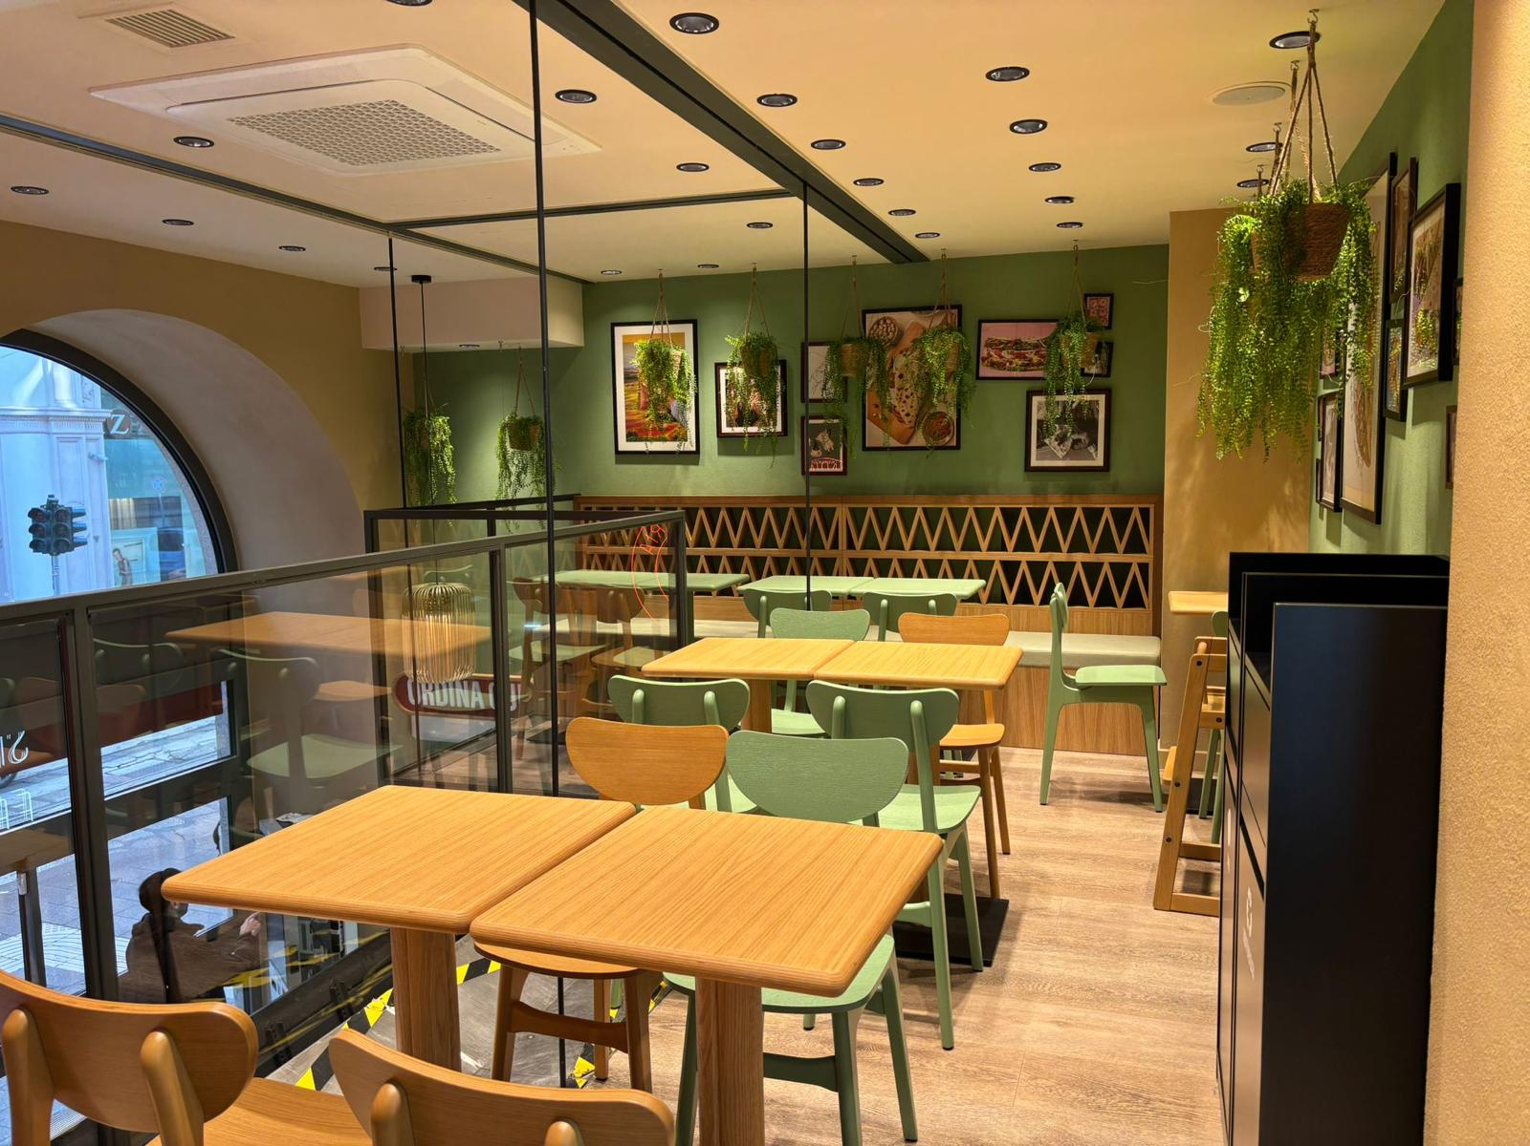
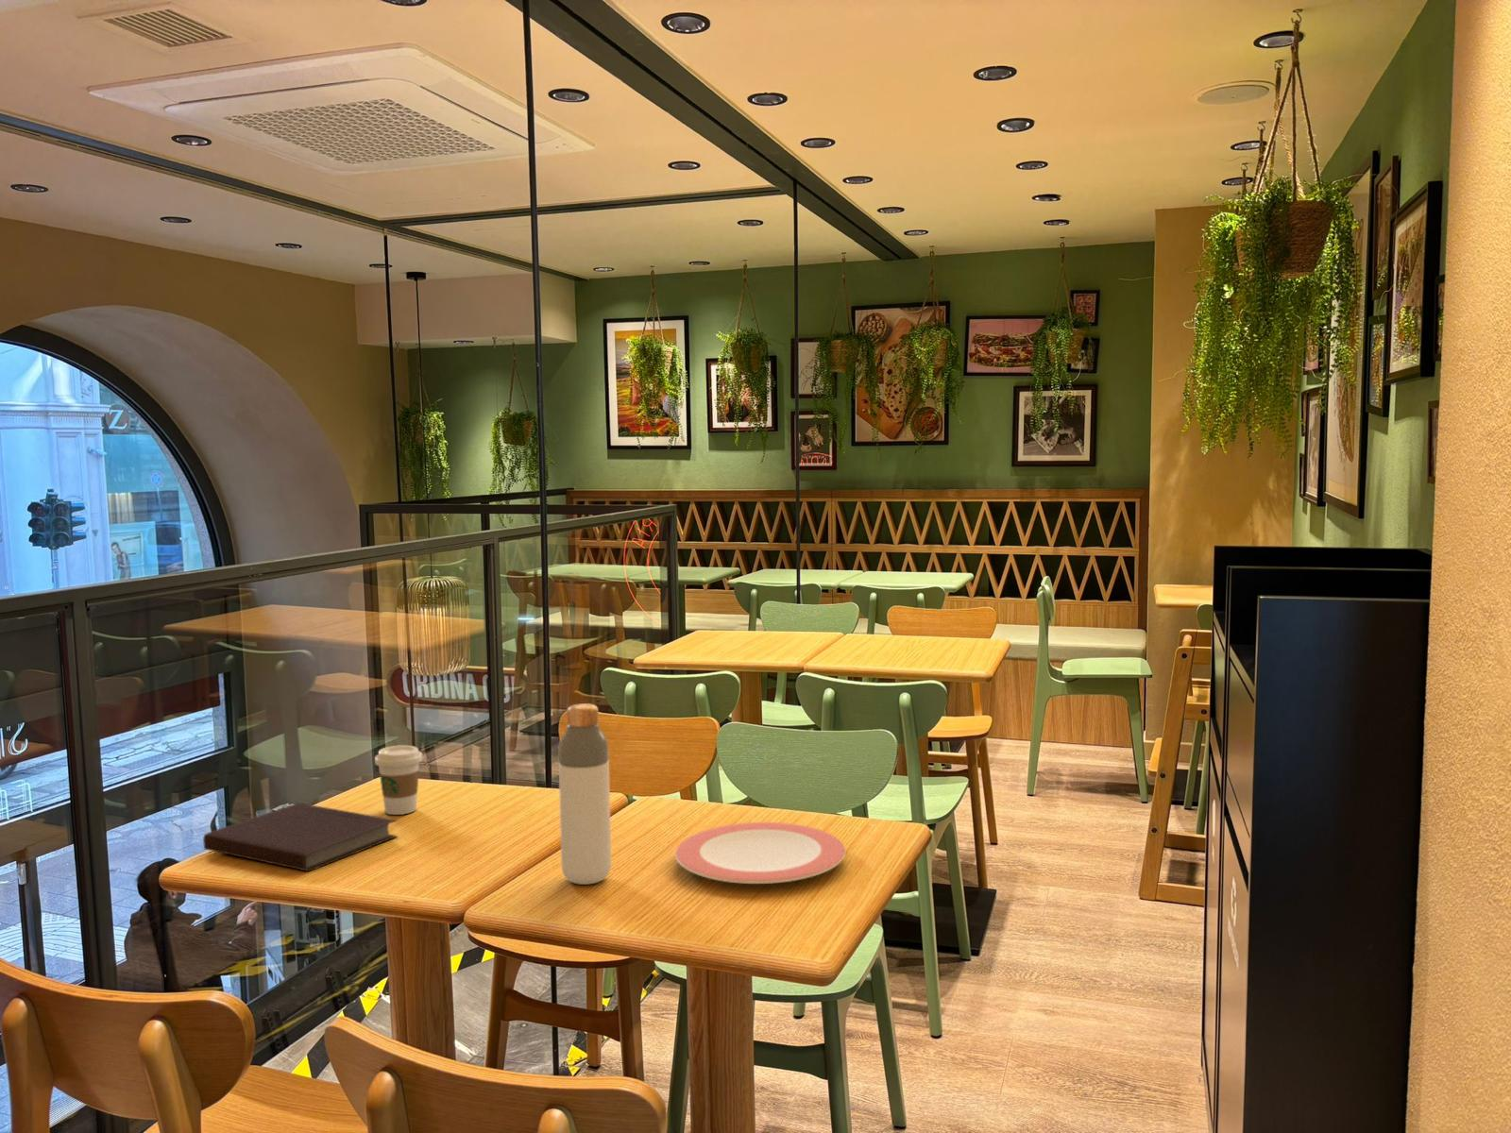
+ notebook (301, 834)
+ bottle (584, 793)
+ coffee cup (400, 780)
+ plate (760, 855)
